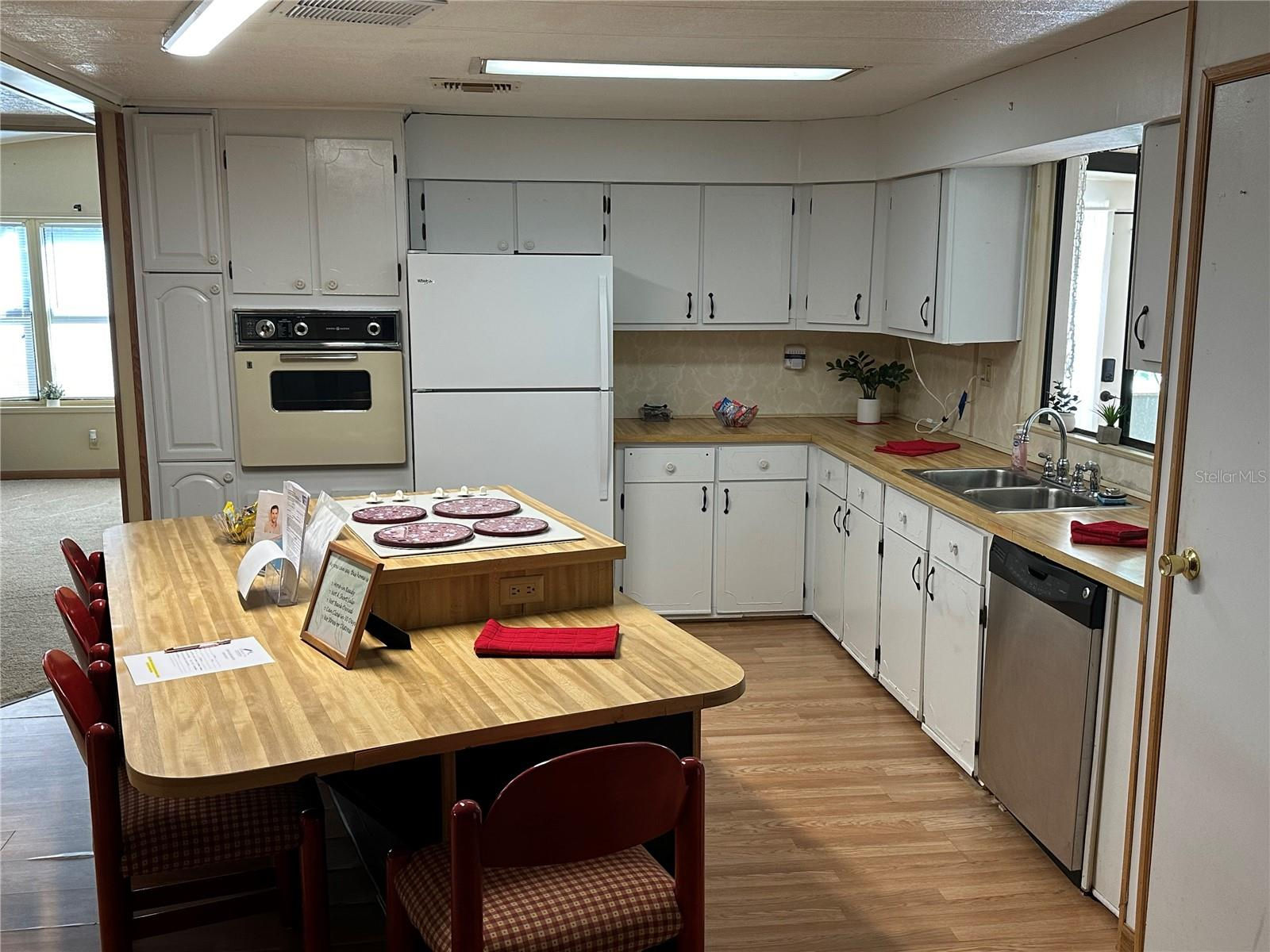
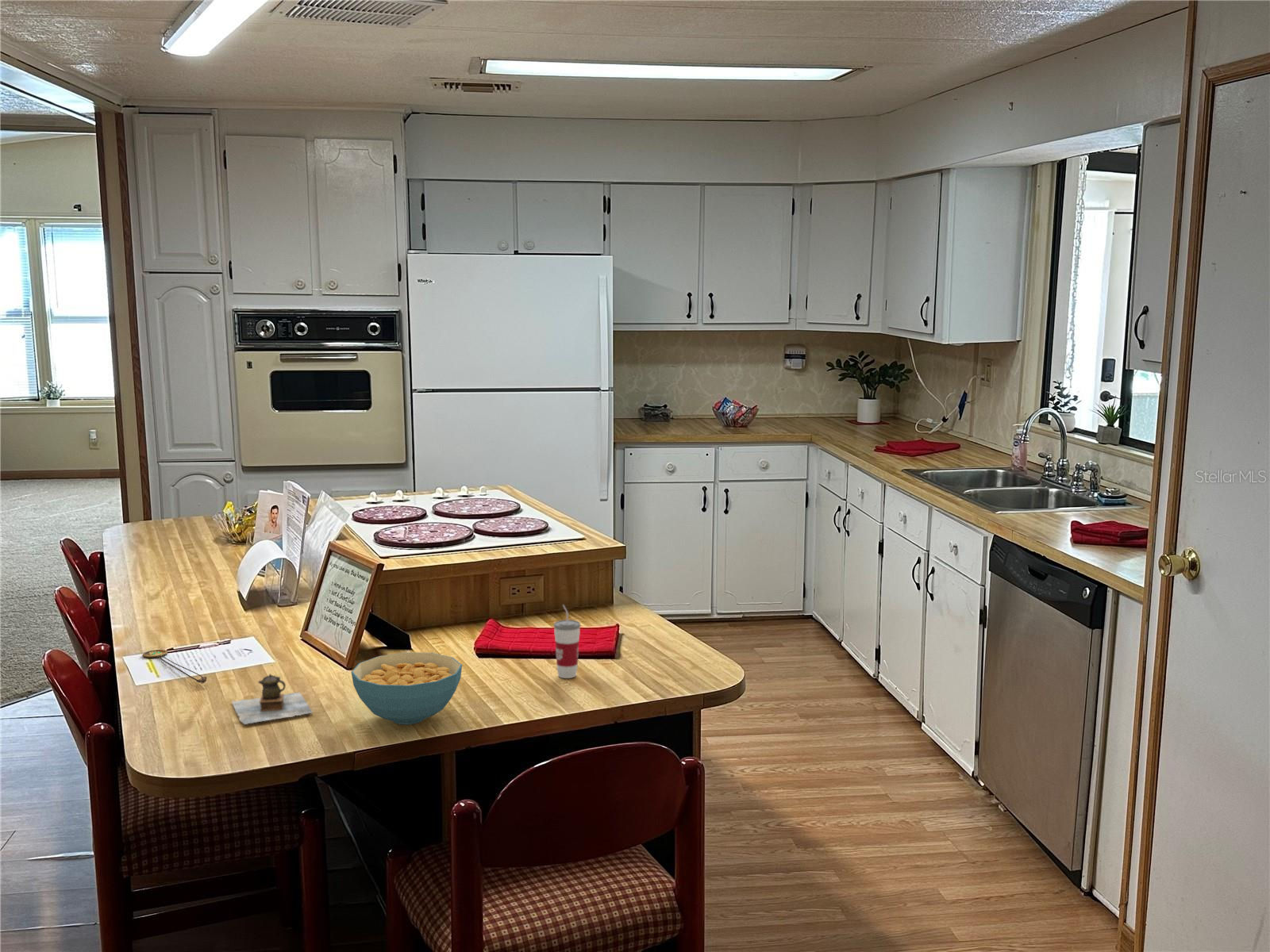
+ pendant necklace (176, 664)
+ cereal bowl (407, 693)
+ teapot (271, 690)
+ cup (567, 640)
